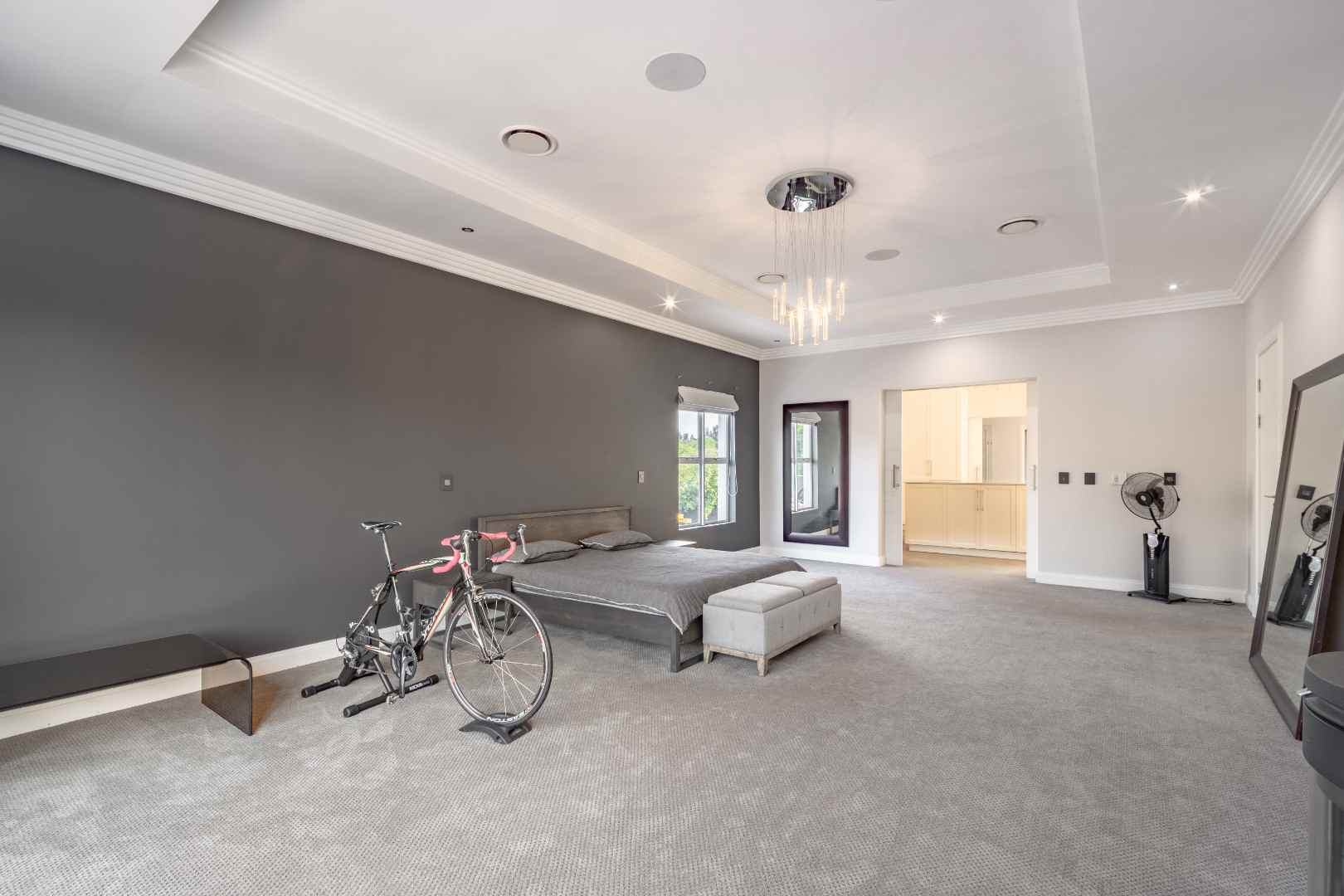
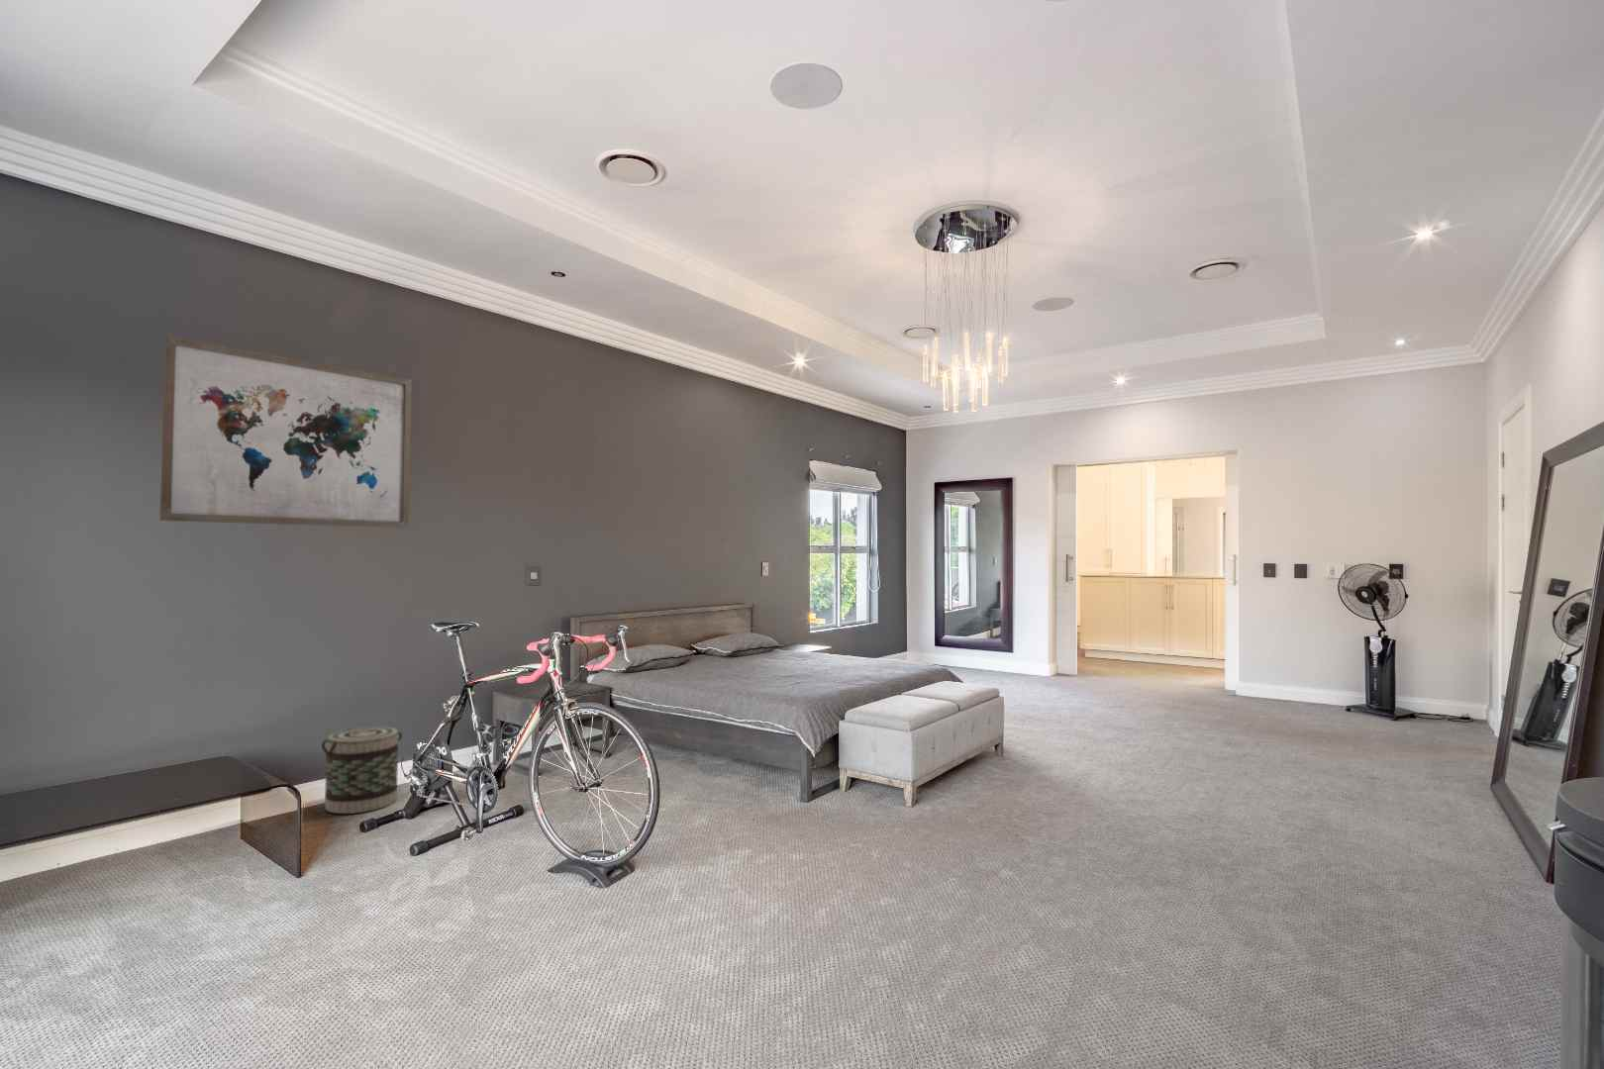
+ basket (362, 766)
+ wall art (300, 441)
